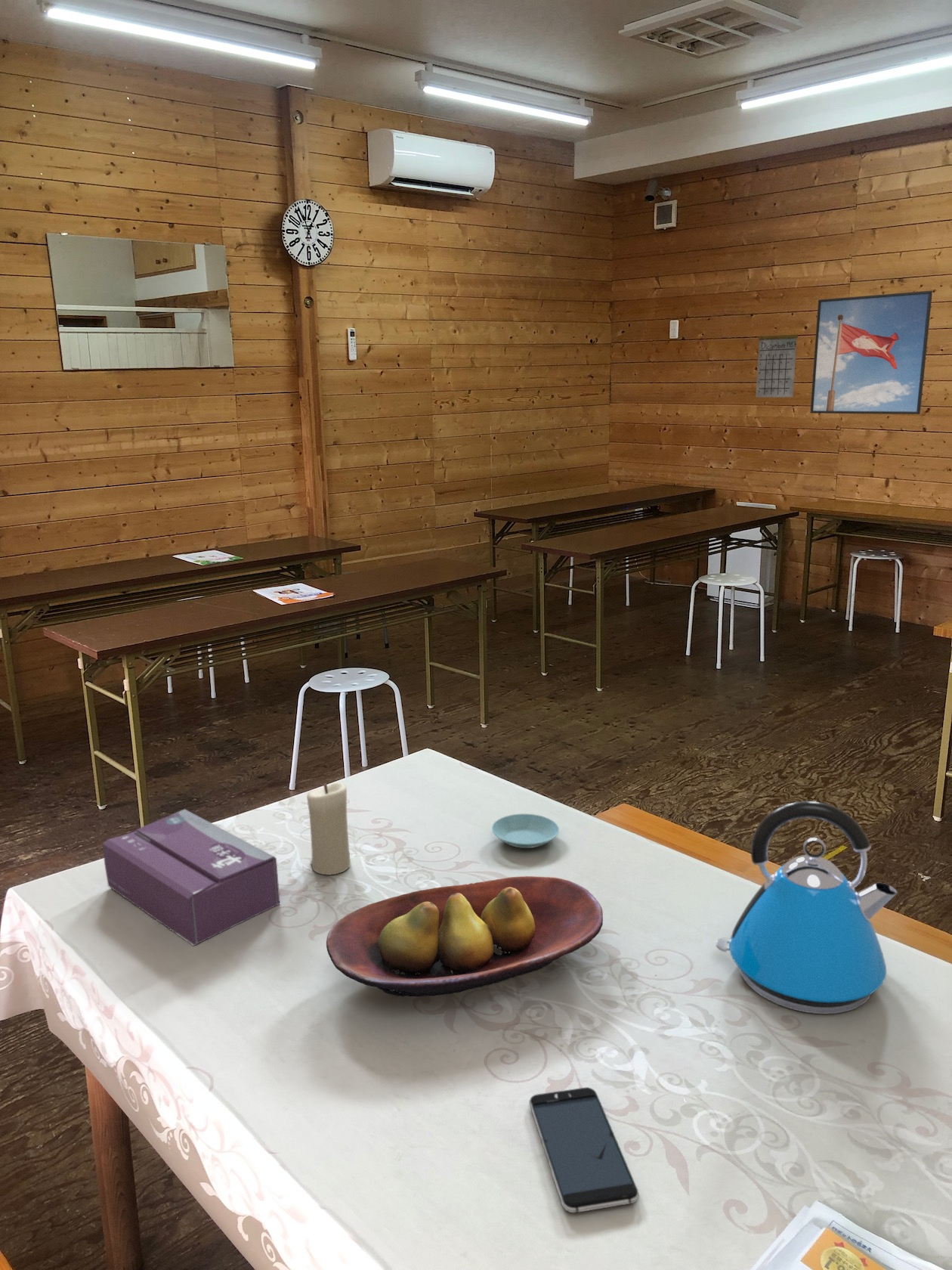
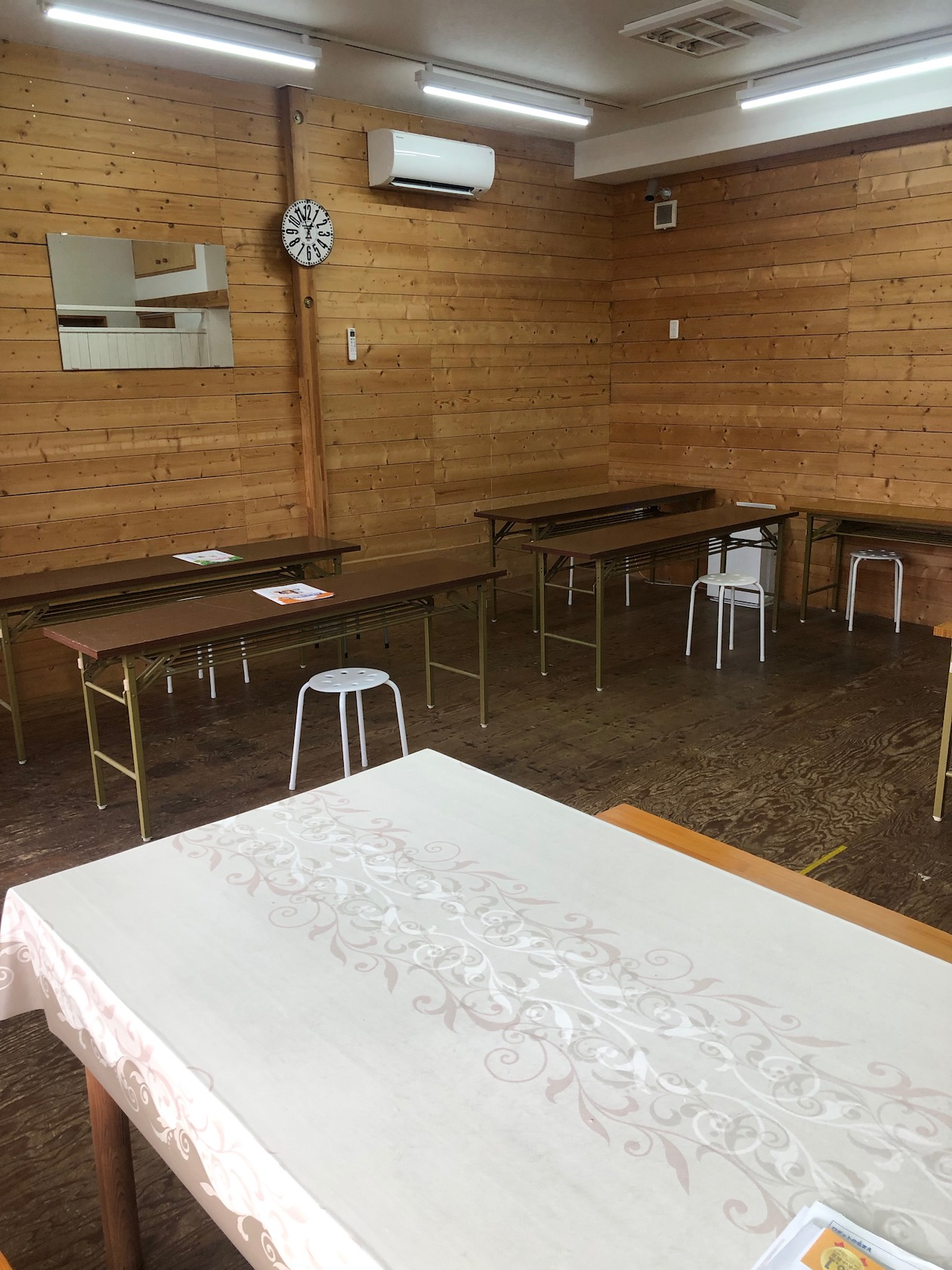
- tissue box (189, 871)
- smartphone (580, 1144)
- candle (326, 824)
- saucer (525, 834)
- kettle (805, 890)
- fruit bowl (468, 928)
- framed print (867, 355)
- calendar (776, 359)
